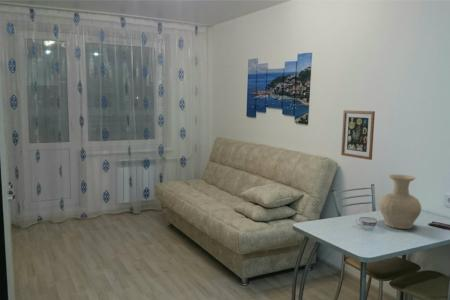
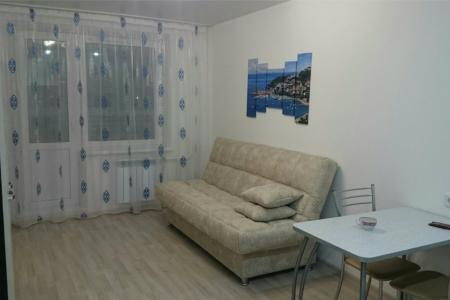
- vase (400, 201)
- wall art (357, 134)
